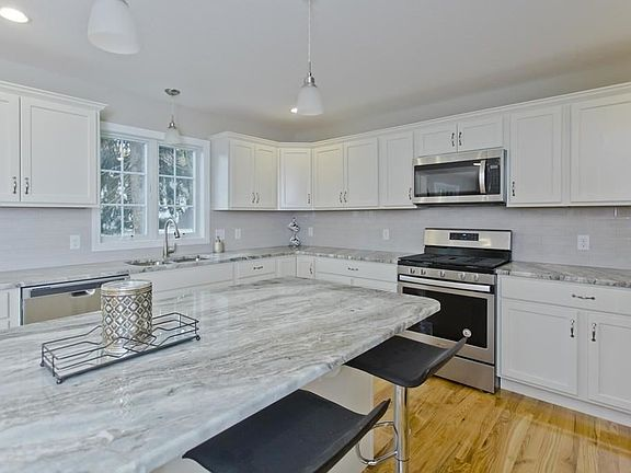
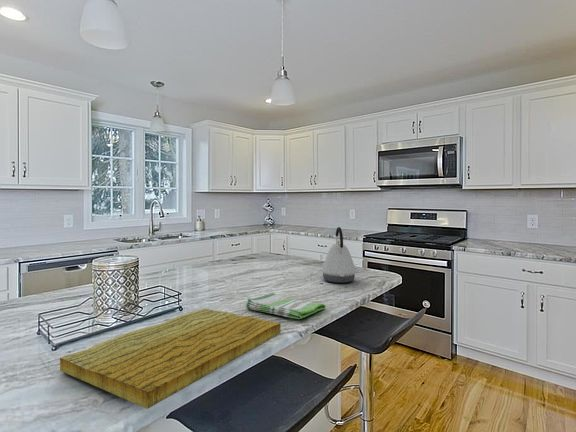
+ kettle (338, 253)
+ cutting board (185, 341)
+ dish towel (285, 303)
